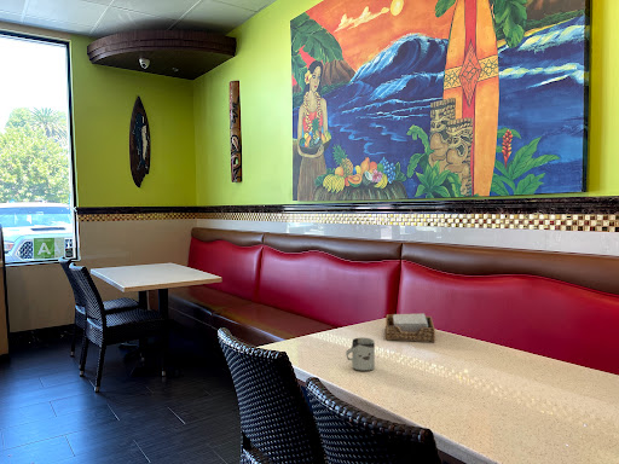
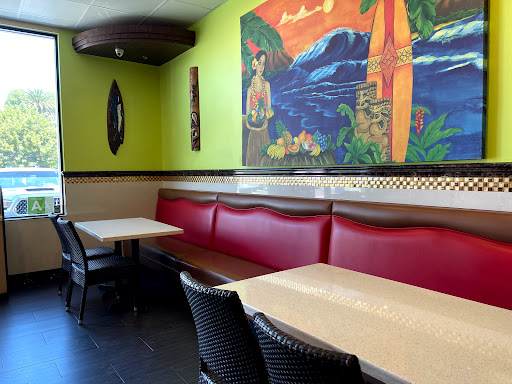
- cup (359, 354)
- napkin holder (409, 325)
